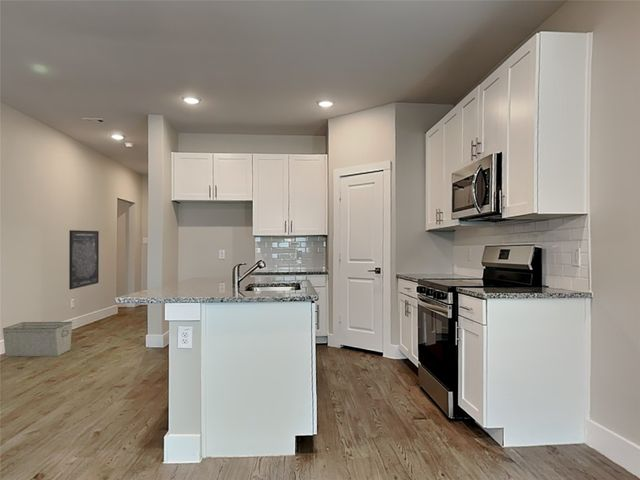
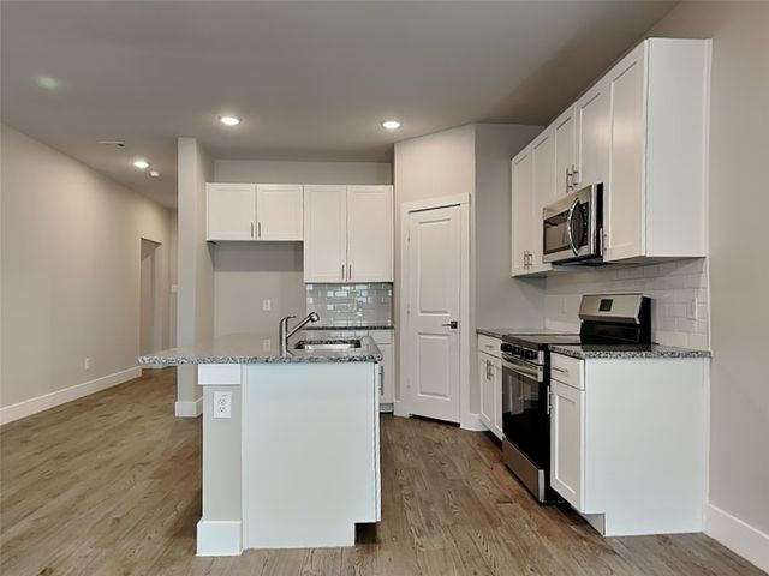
- storage bin (38, 338)
- wall art (84, 258)
